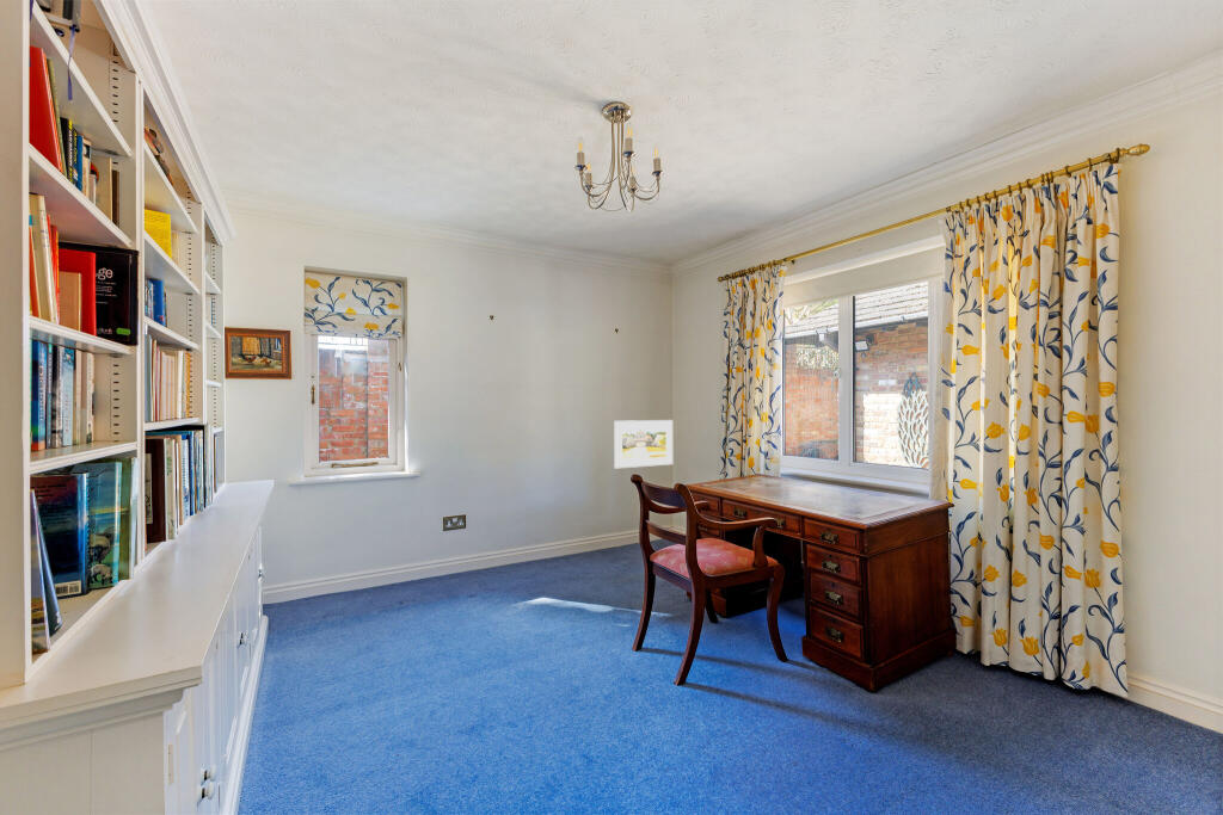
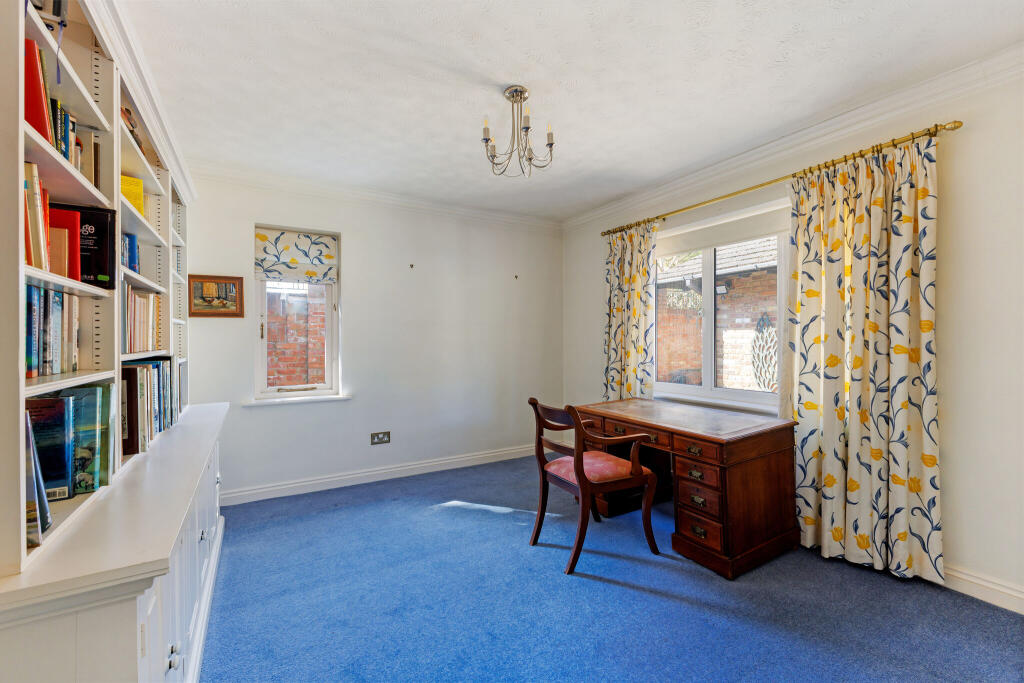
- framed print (644, 443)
